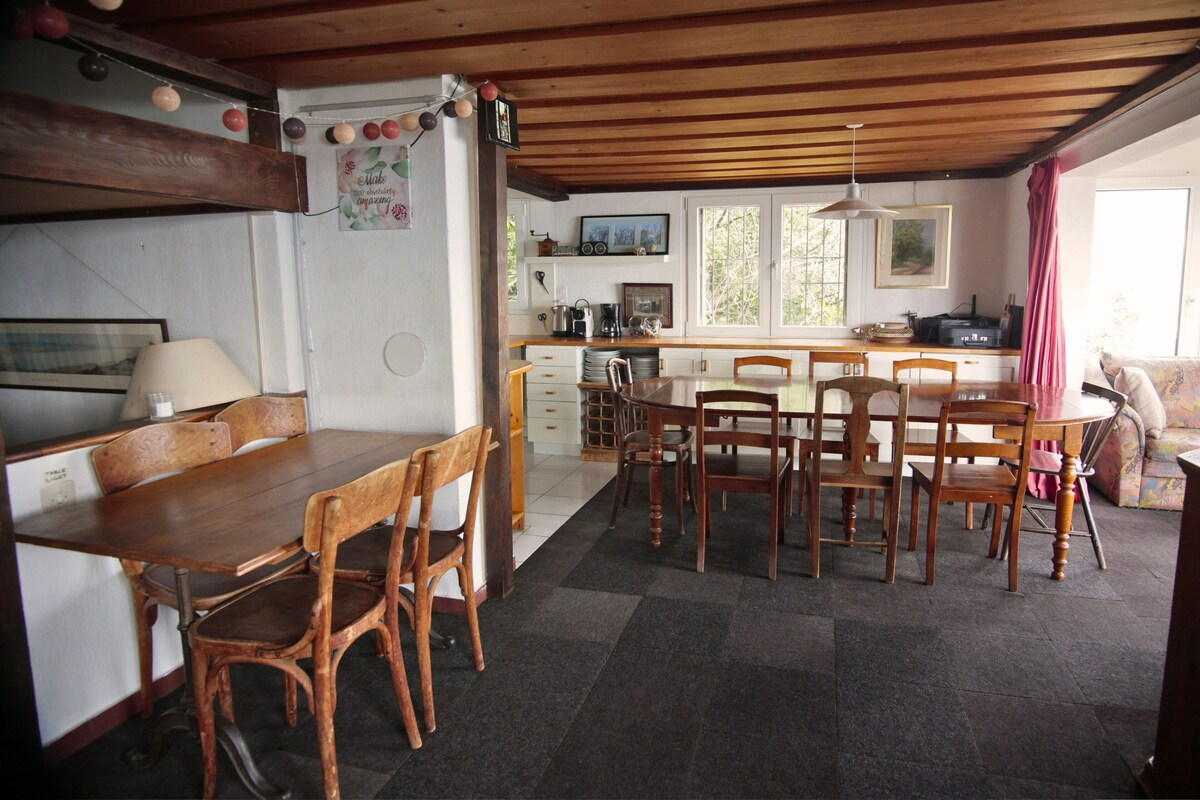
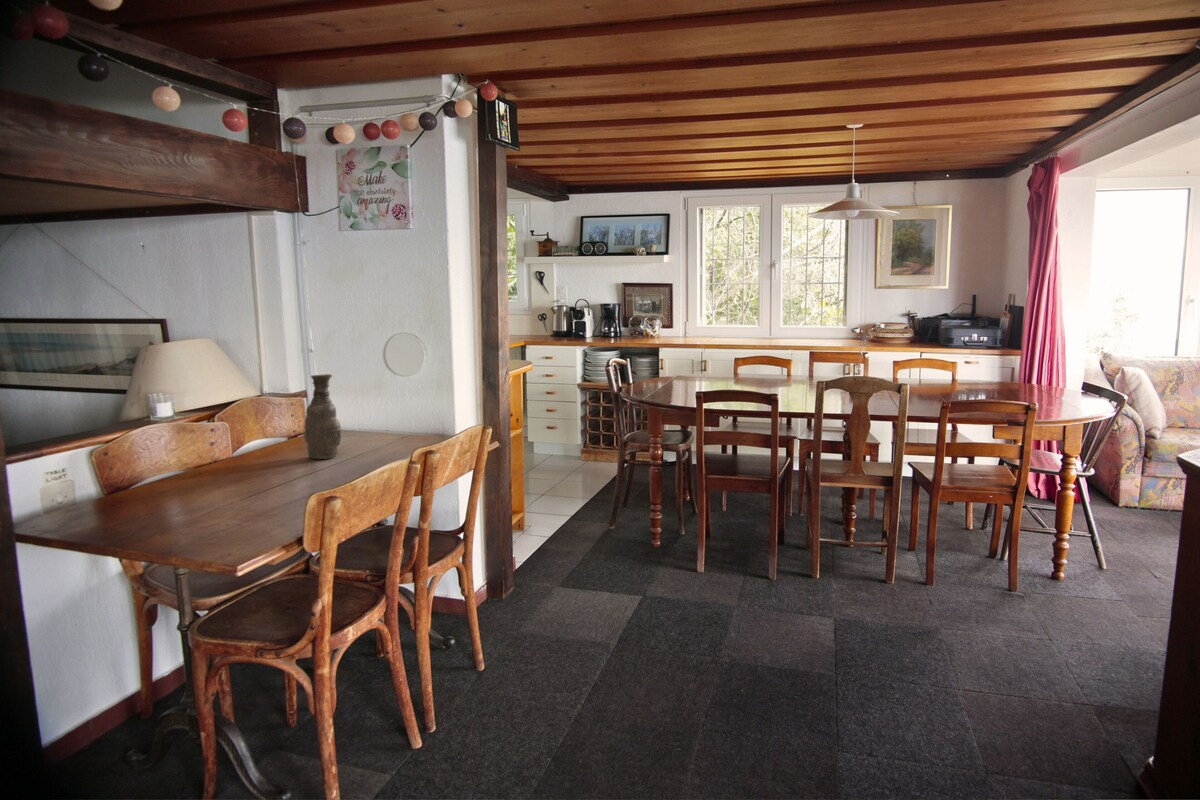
+ vase (322, 416)
